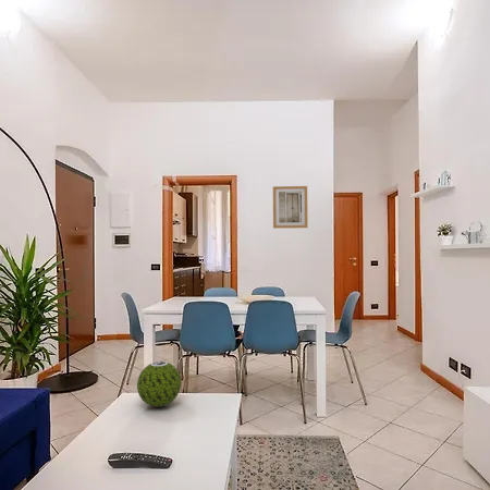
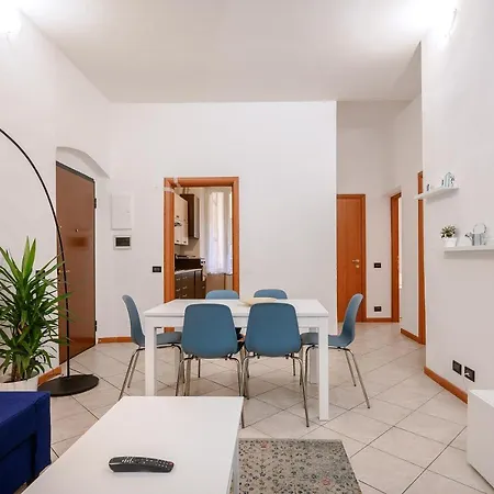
- wall art (290, 207)
- decorative ball (159, 383)
